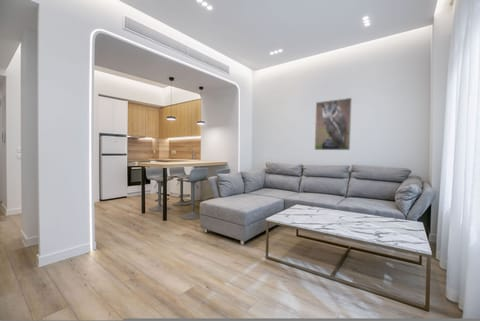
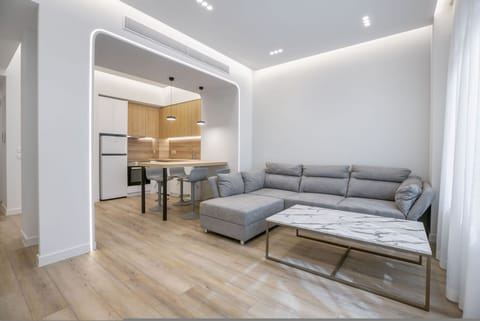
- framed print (332, 125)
